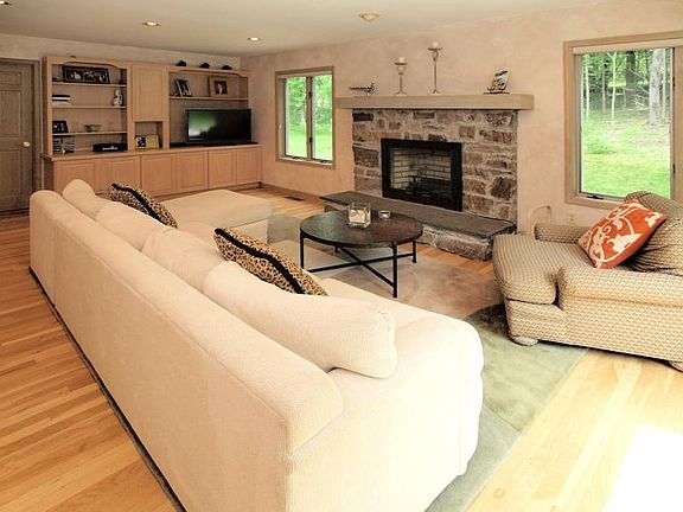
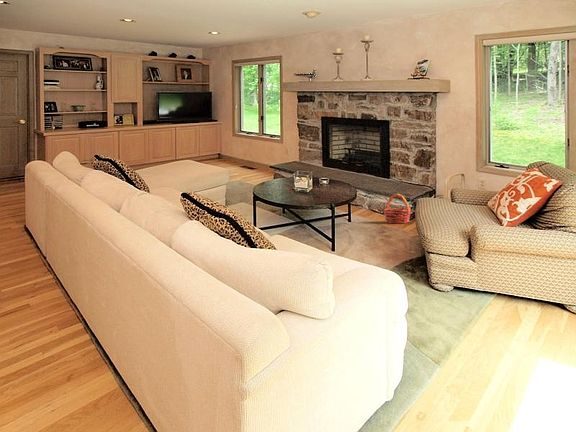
+ basket (397, 208)
